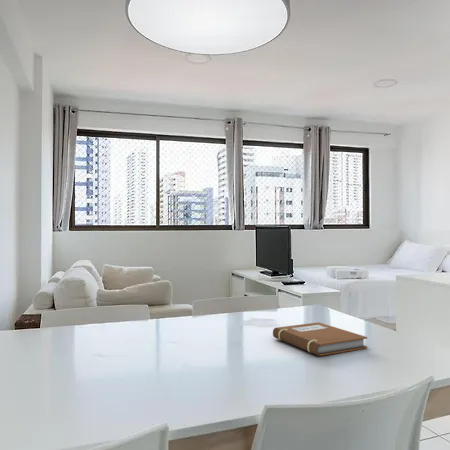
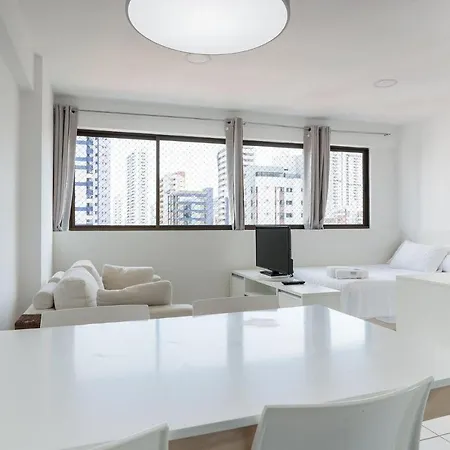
- notebook (316, 337)
